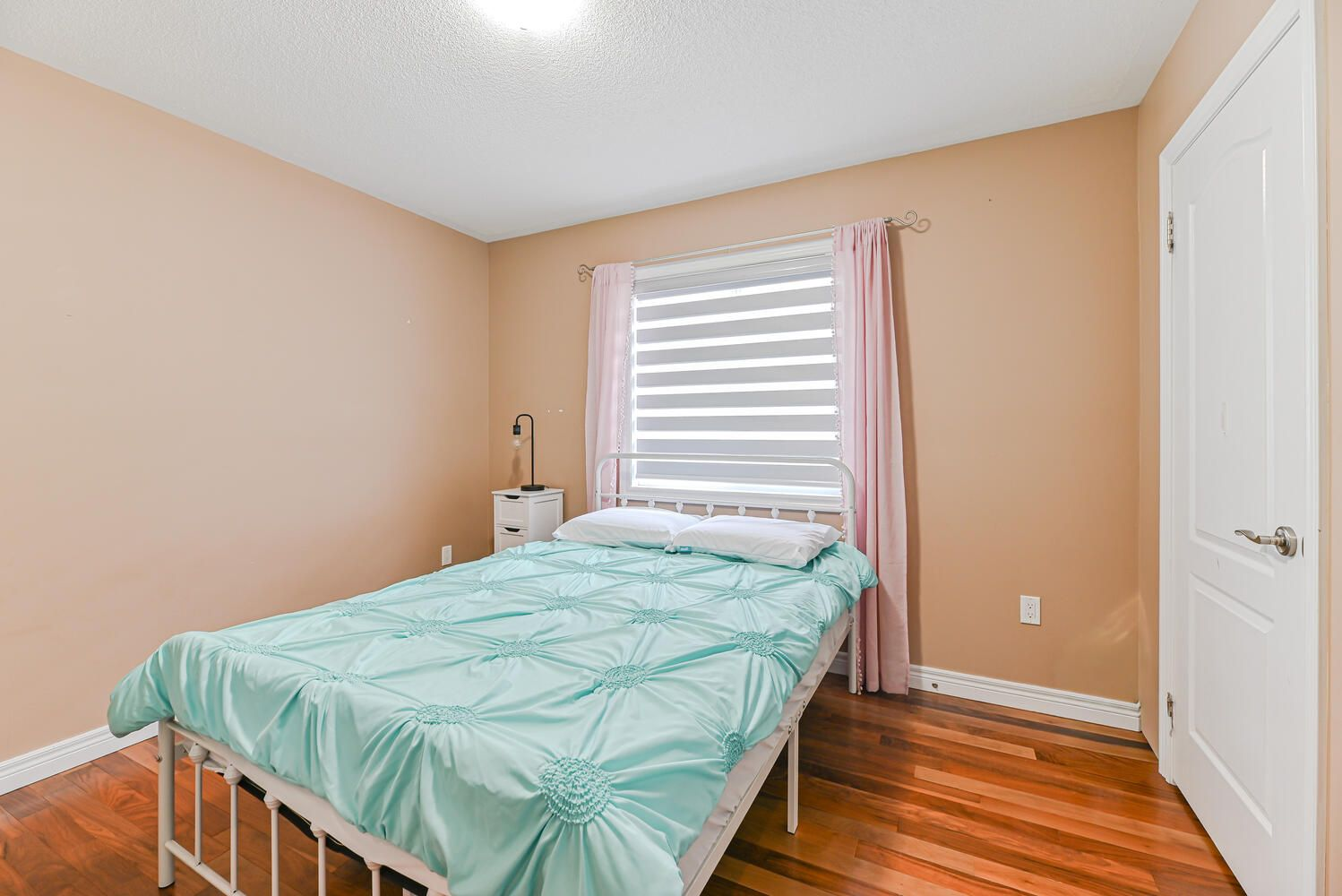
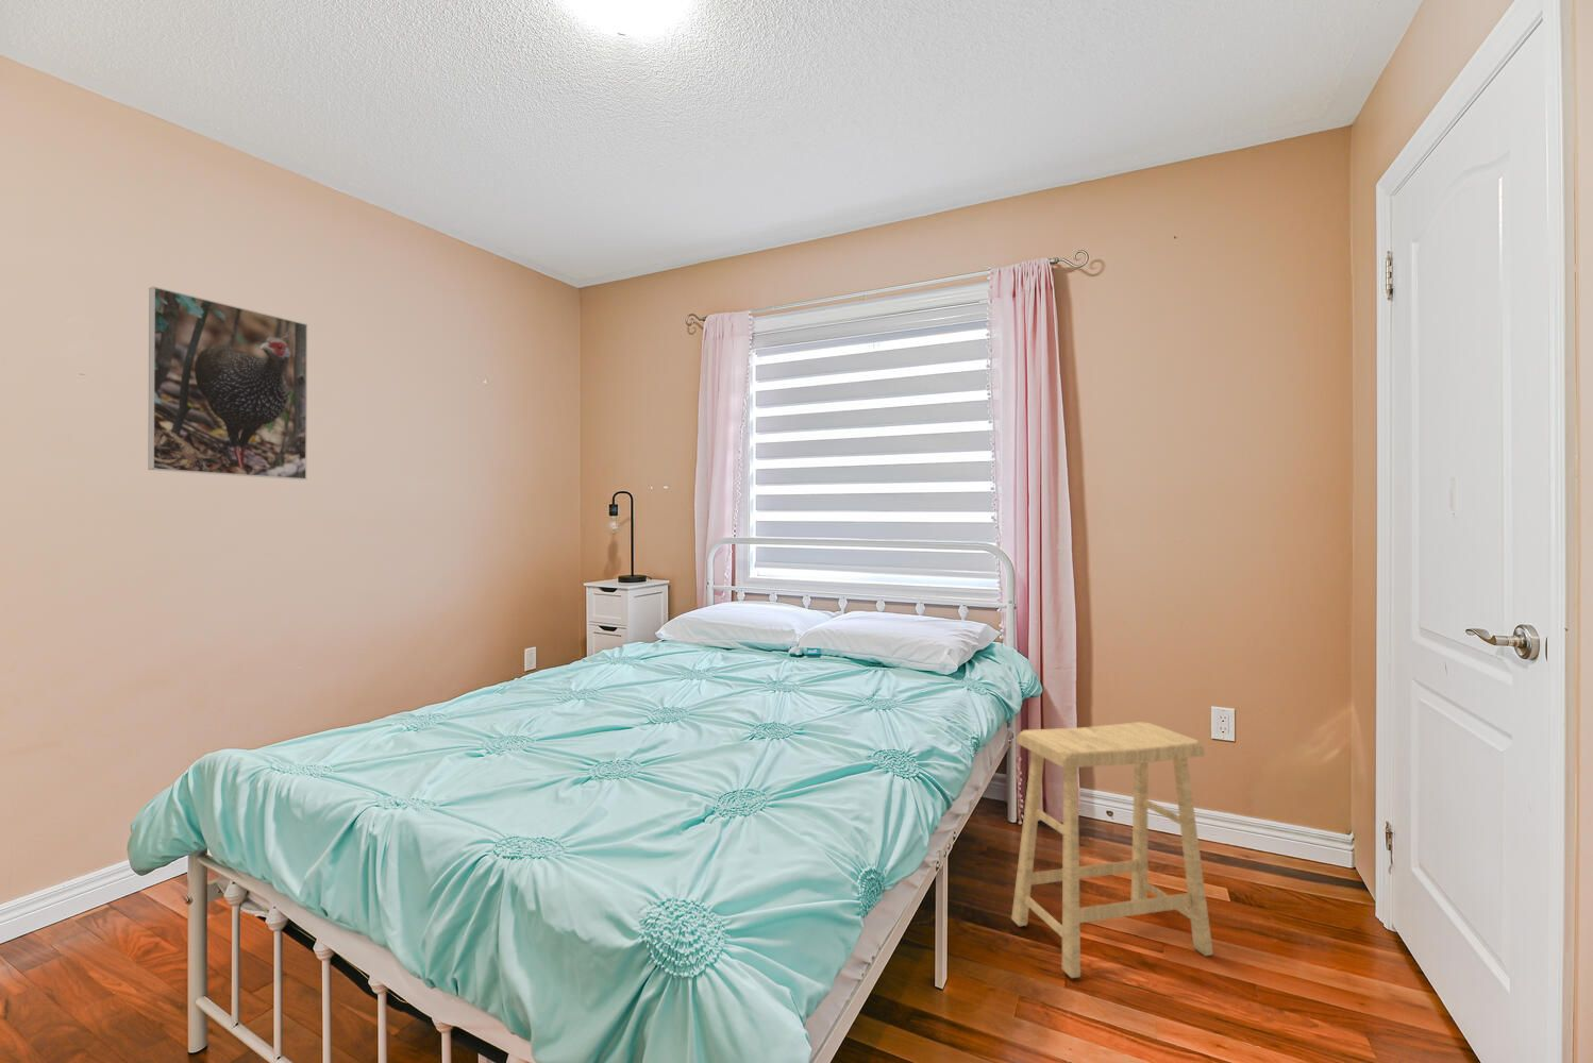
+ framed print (234, 392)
+ stool (1132, 835)
